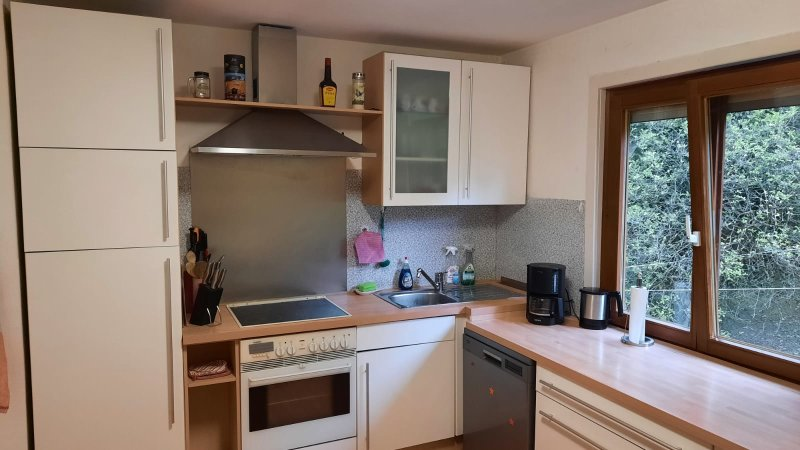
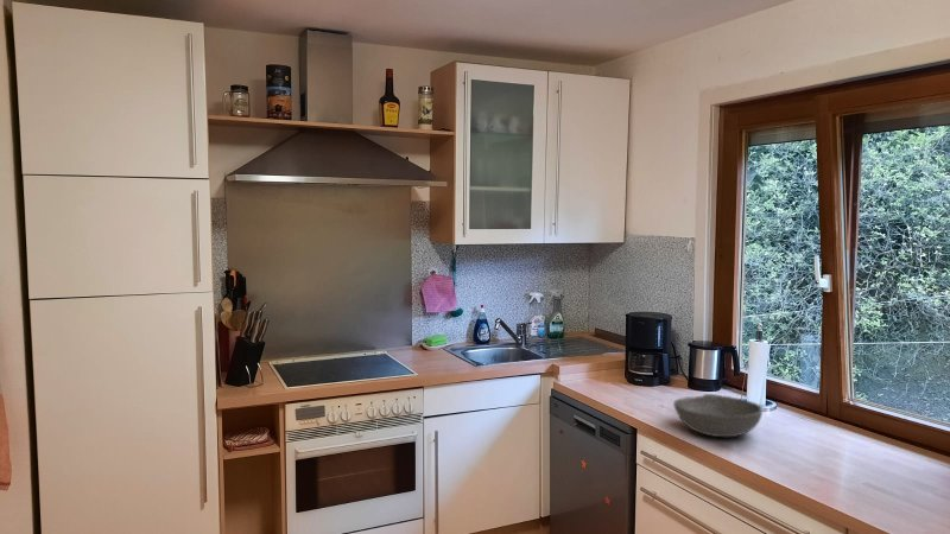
+ bowl (716, 418)
